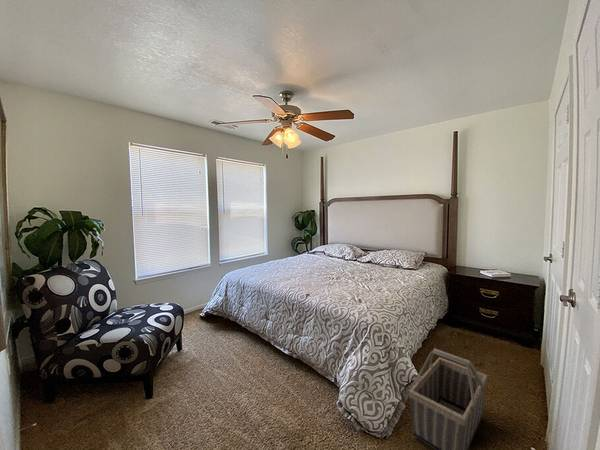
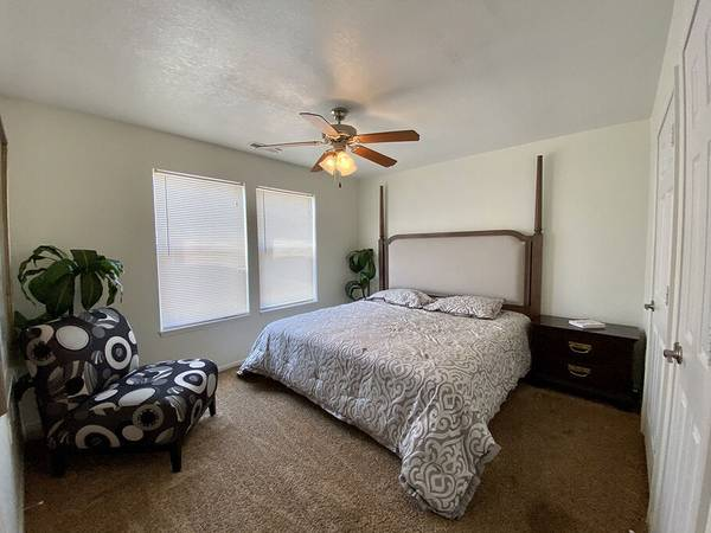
- basket (449, 391)
